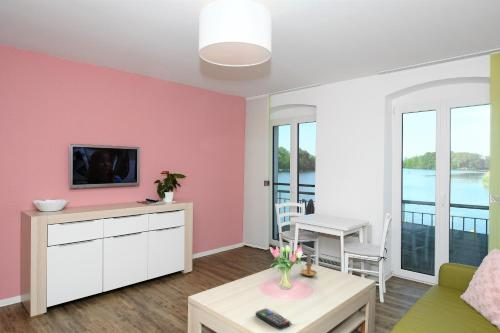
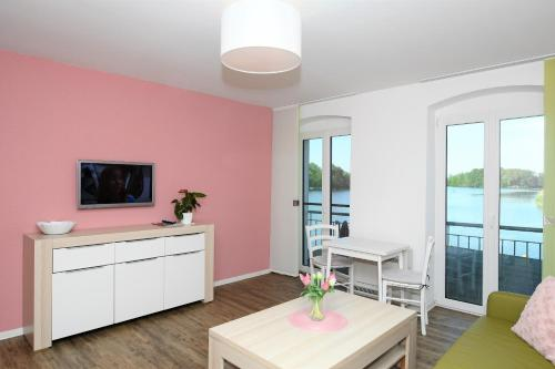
- candle (307, 263)
- remote control (272, 318)
